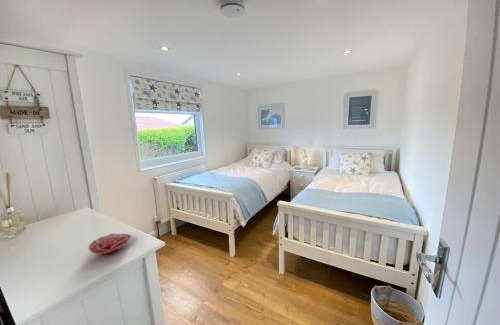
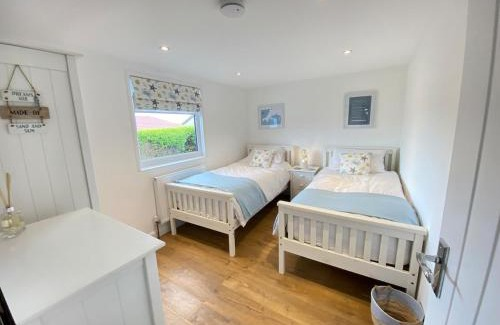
- flower (109, 244)
